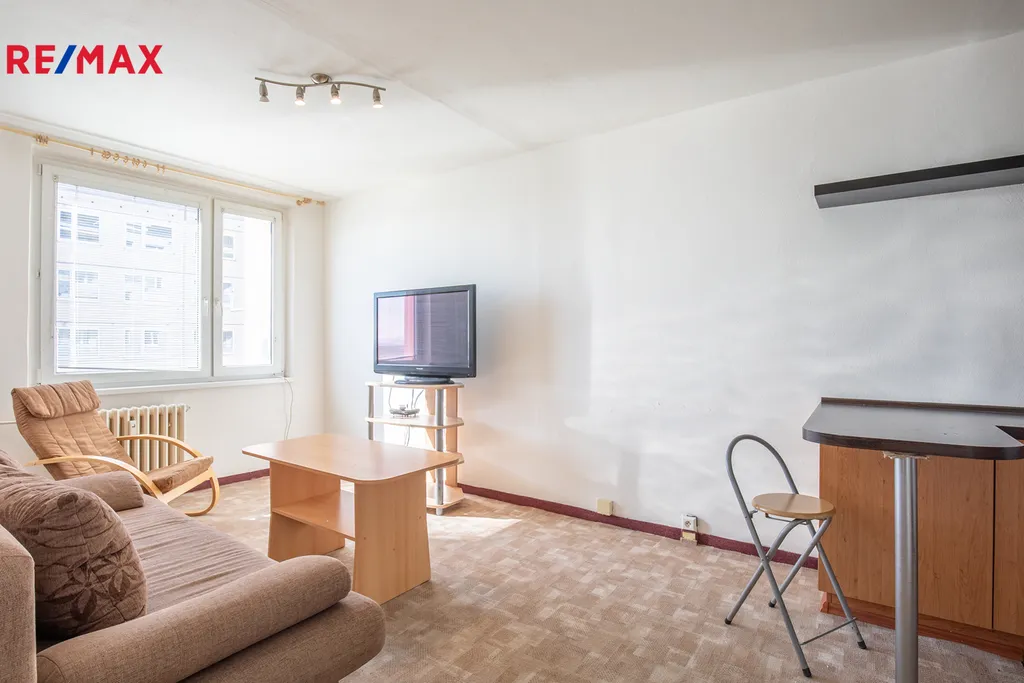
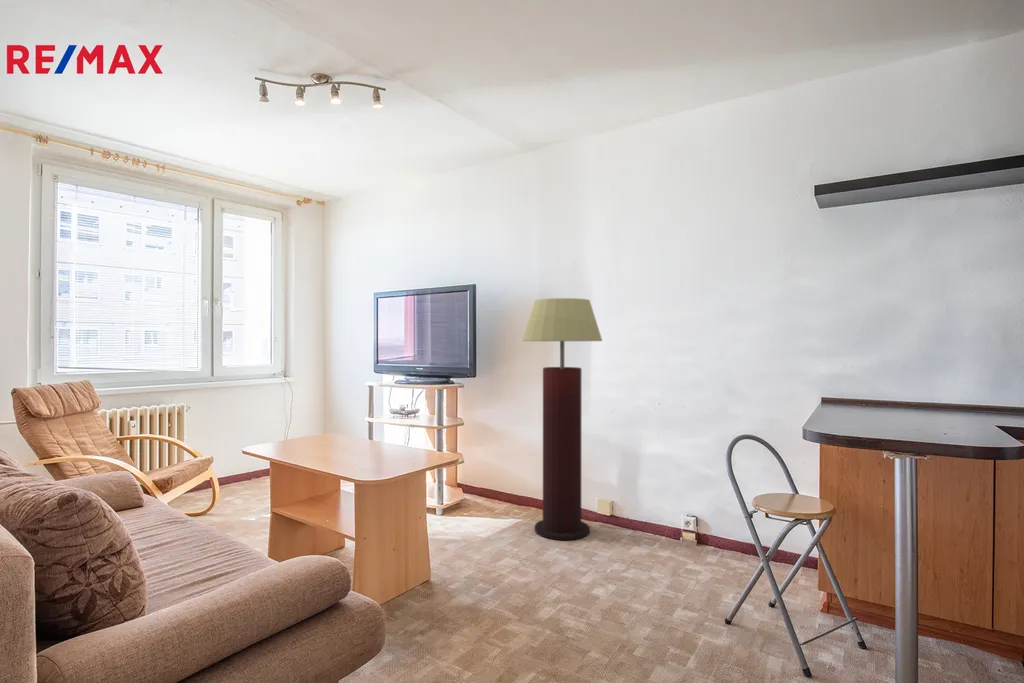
+ floor lamp (562, 415)
